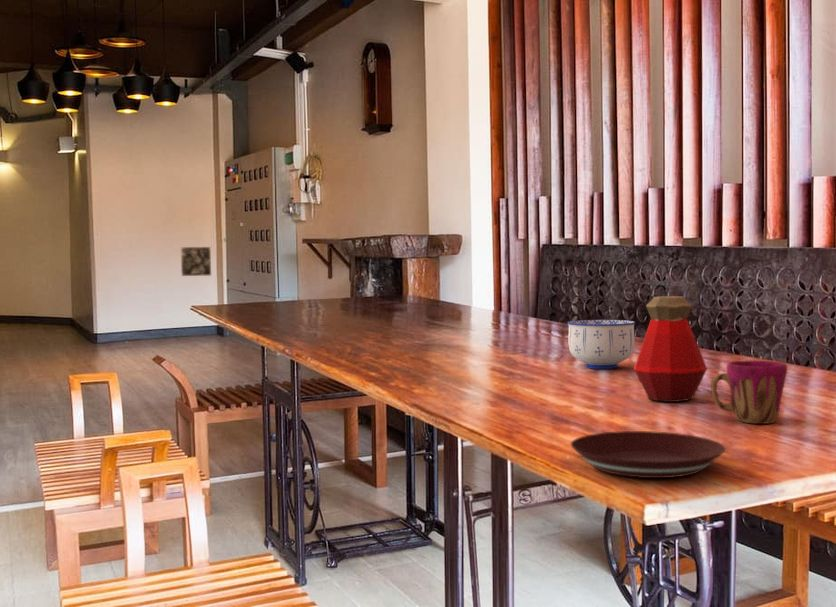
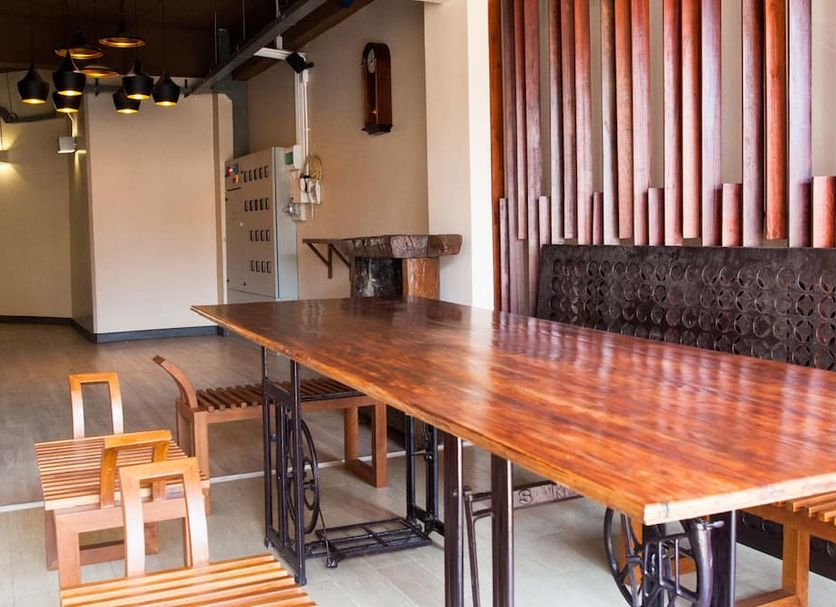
- plate (646, 455)
- bottle (670, 347)
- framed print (196, 261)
- cup (748, 391)
- bowl (601, 344)
